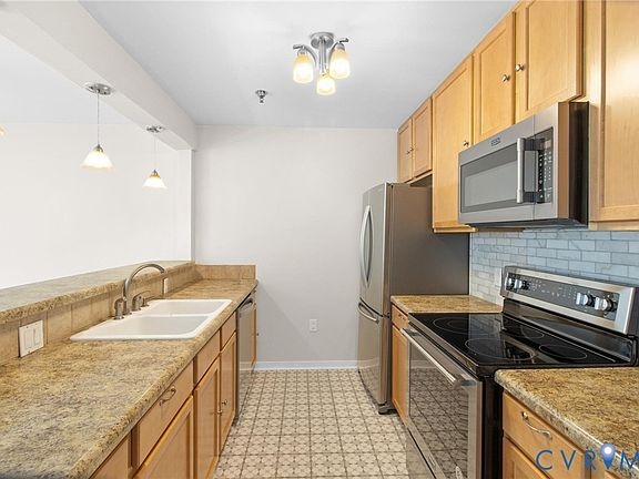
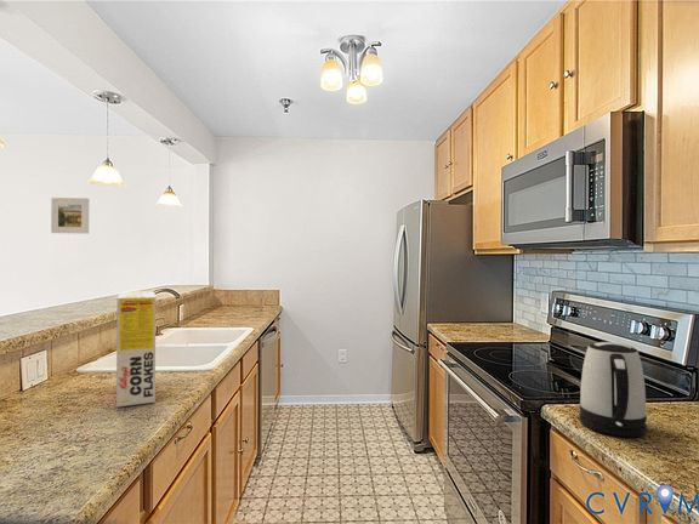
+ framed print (69, 215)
+ cereal box (136, 343)
+ kettle (613, 386)
